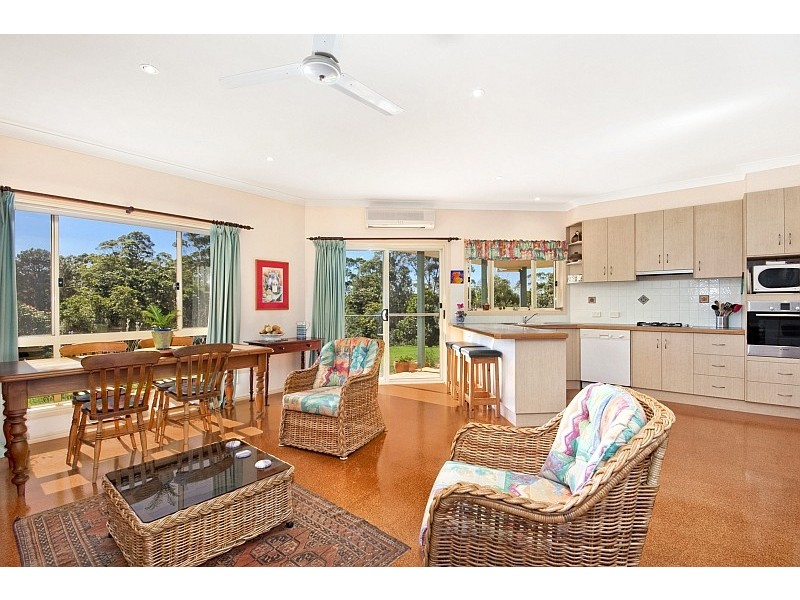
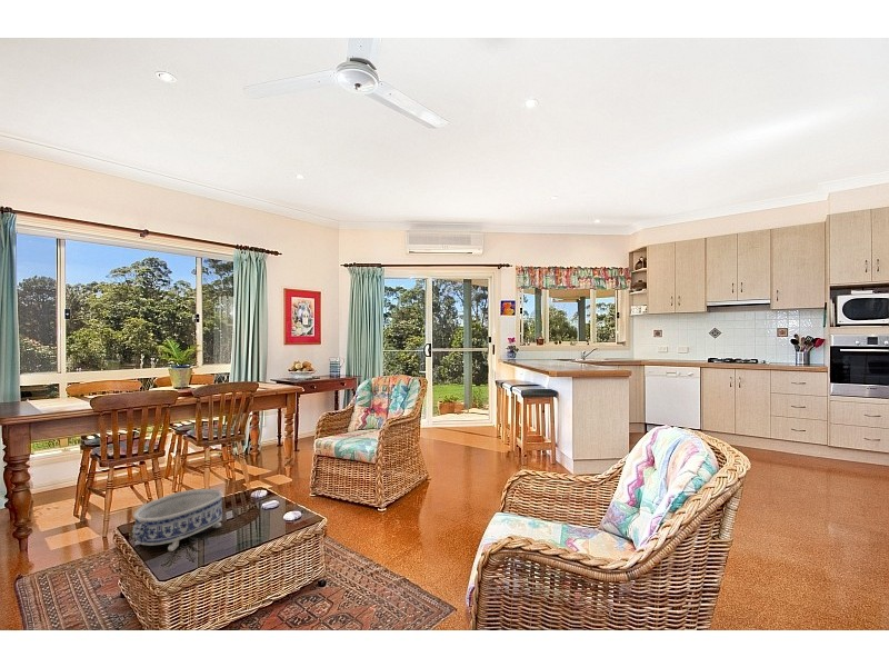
+ decorative bowl (180, 517)
